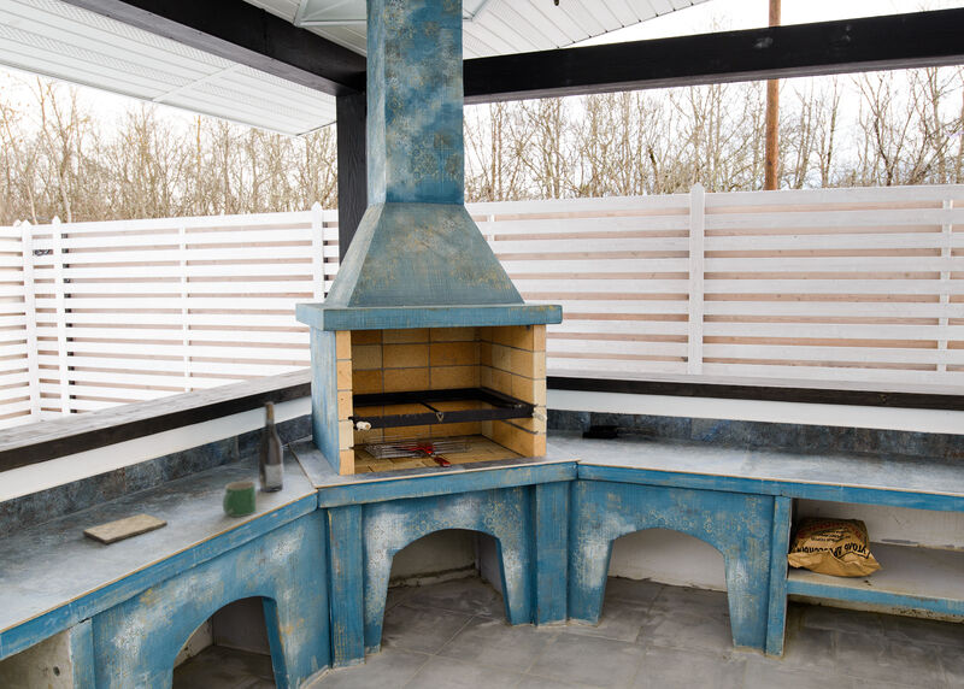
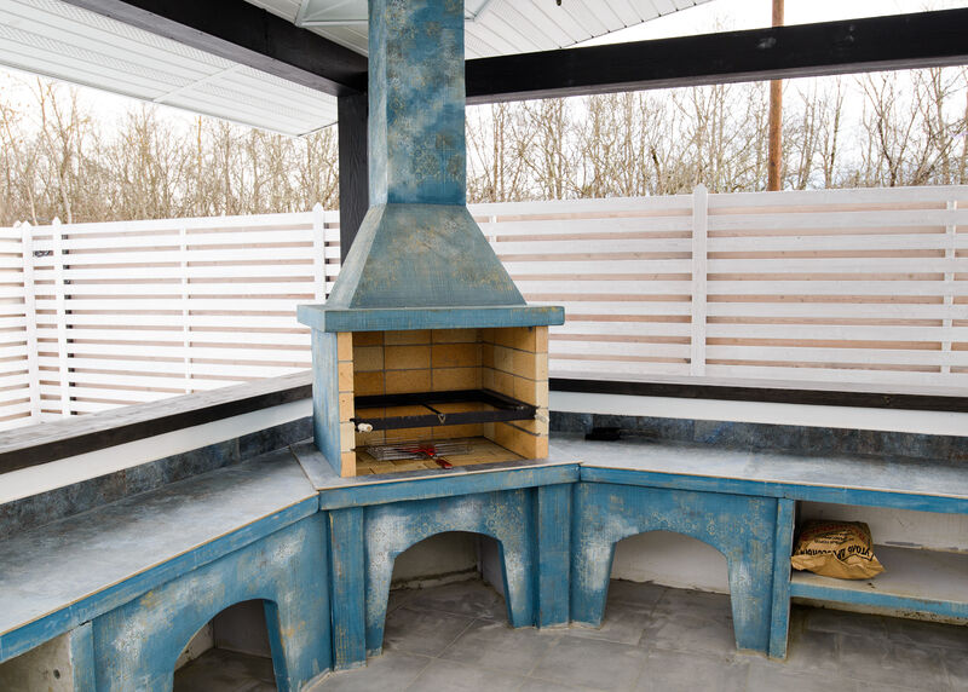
- cutting board (125, 528)
- mug (237, 500)
- wine bottle (270, 446)
